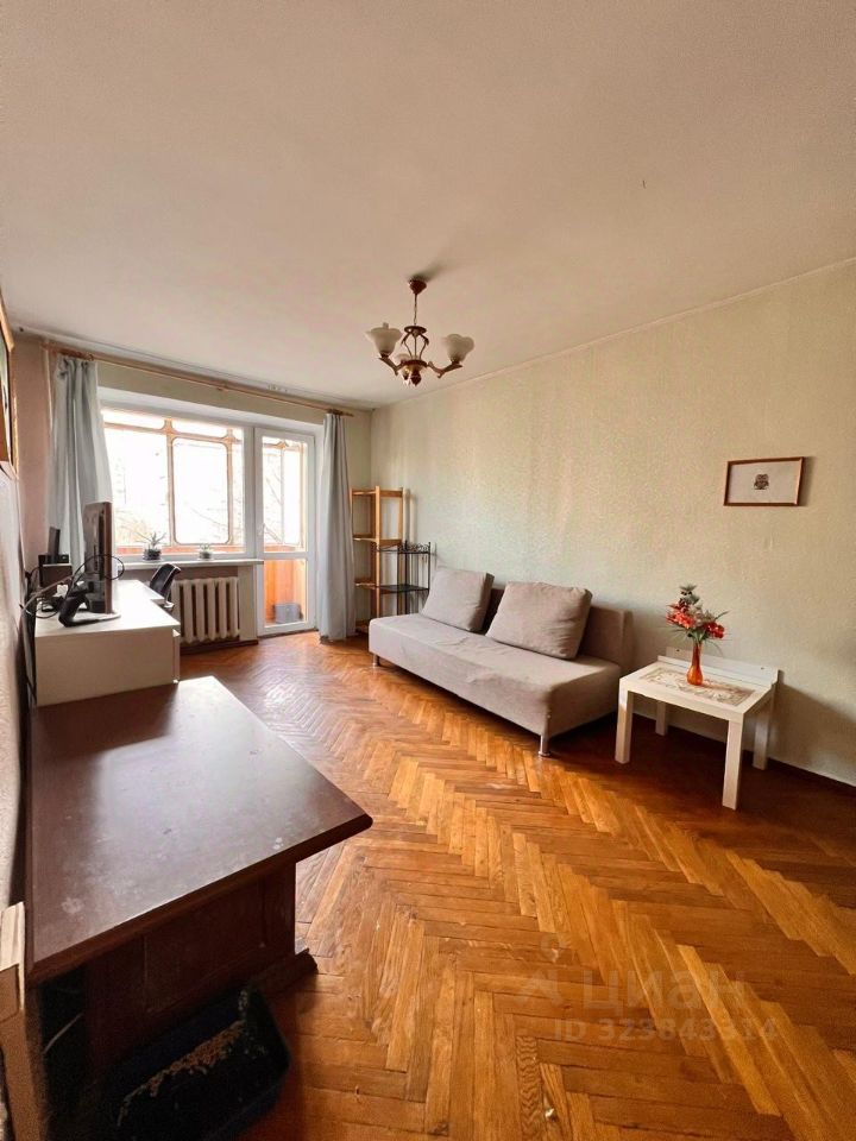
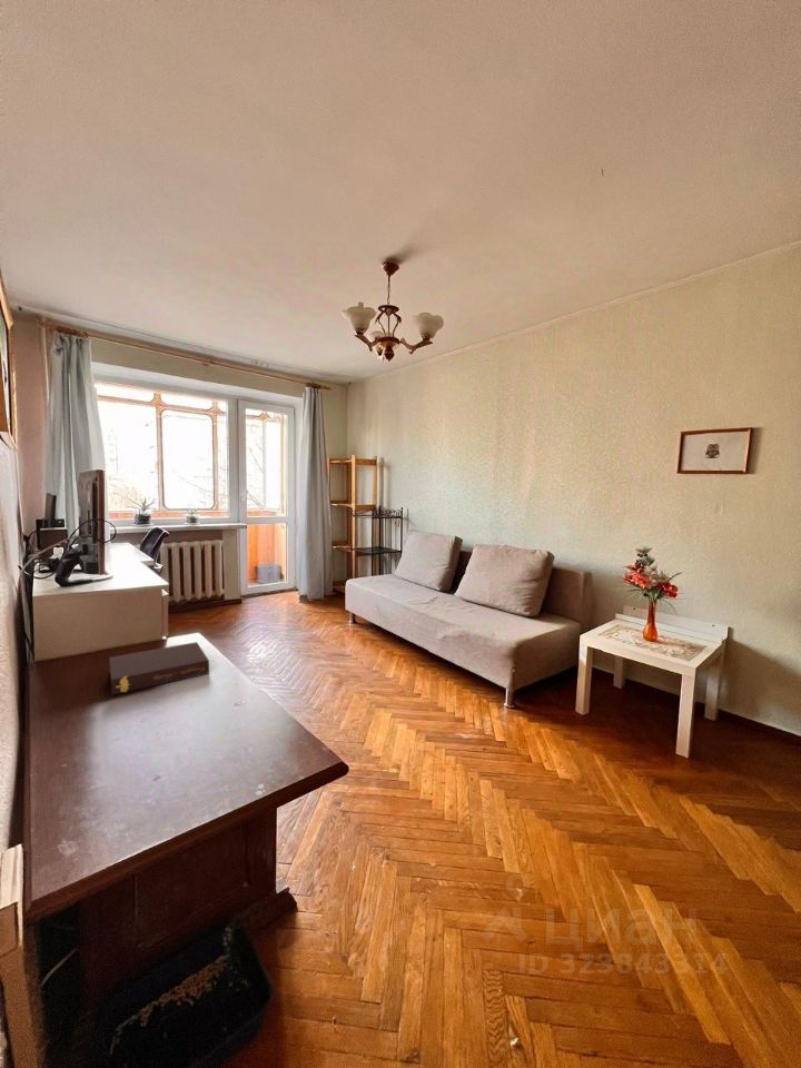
+ book (159, 665)
